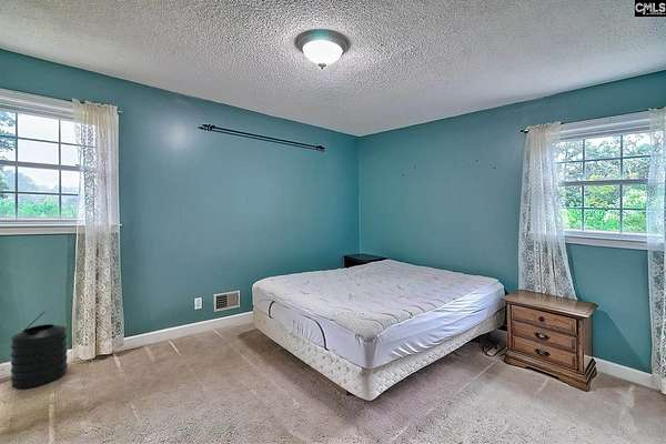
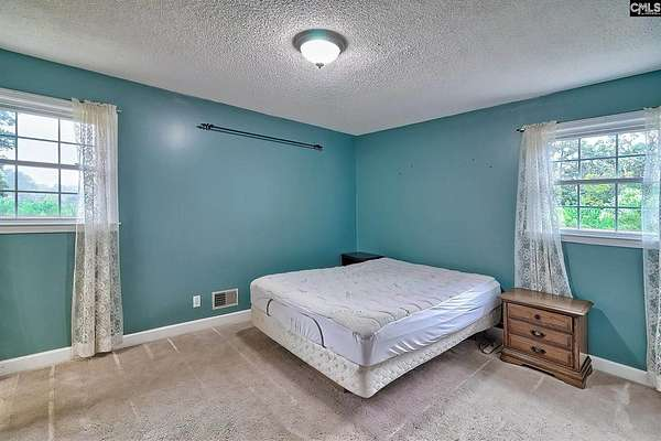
- trash can (40, 344)
